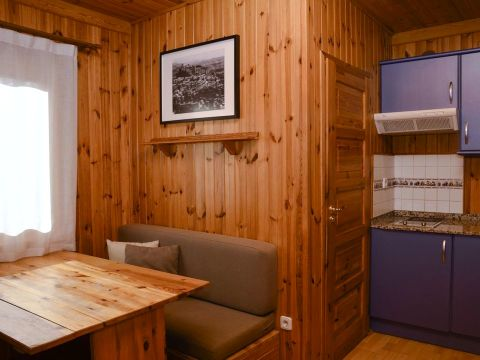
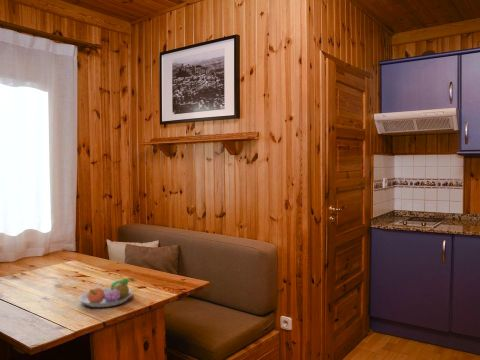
+ fruit bowl (108, 289)
